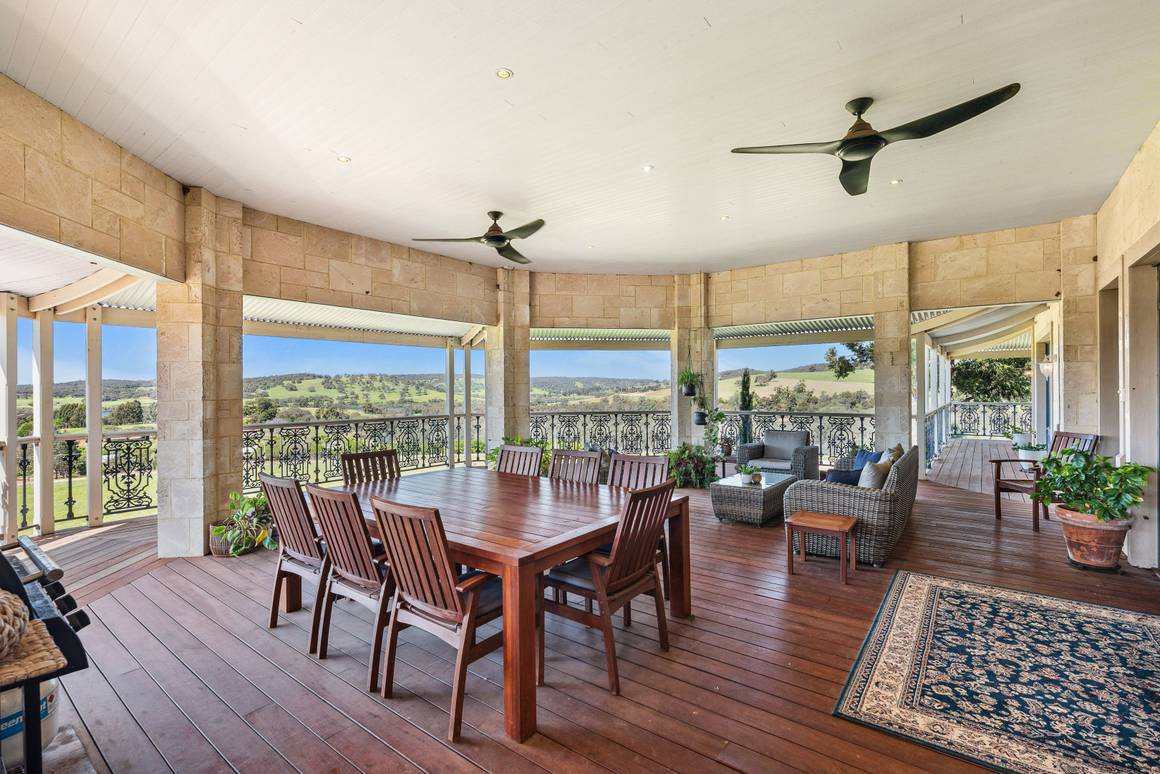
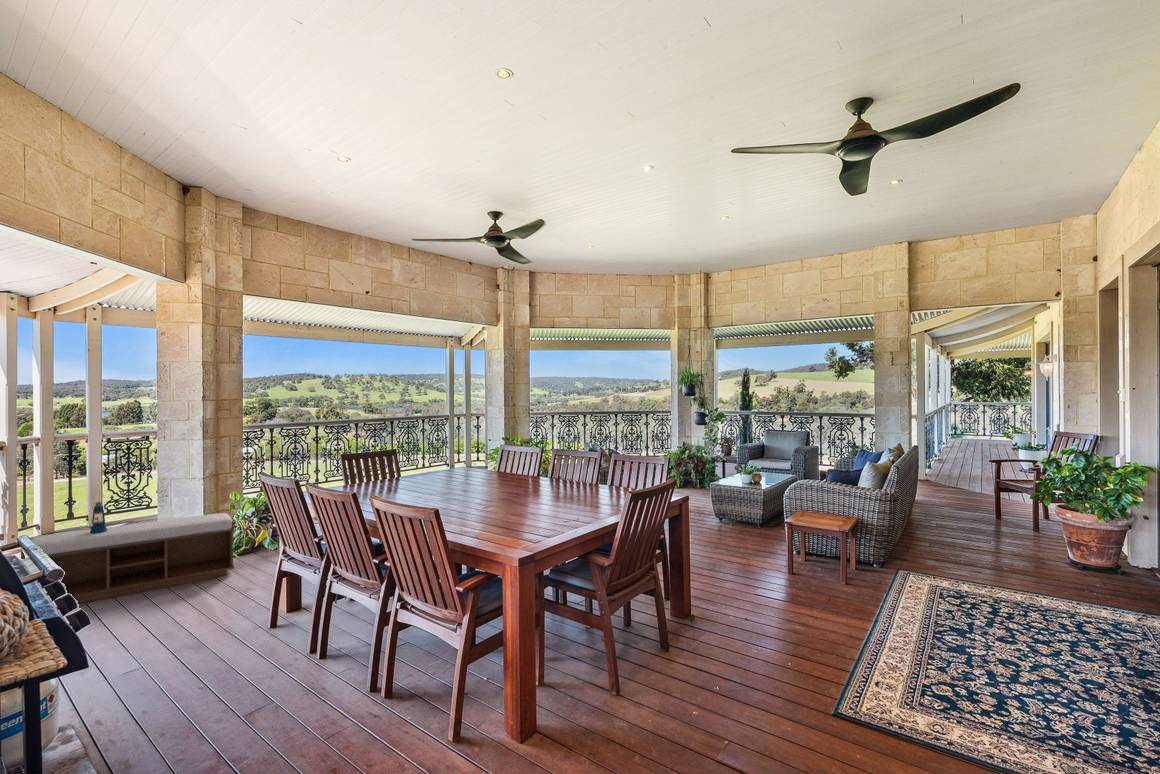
+ lantern (98, 511)
+ bench (138, 555)
